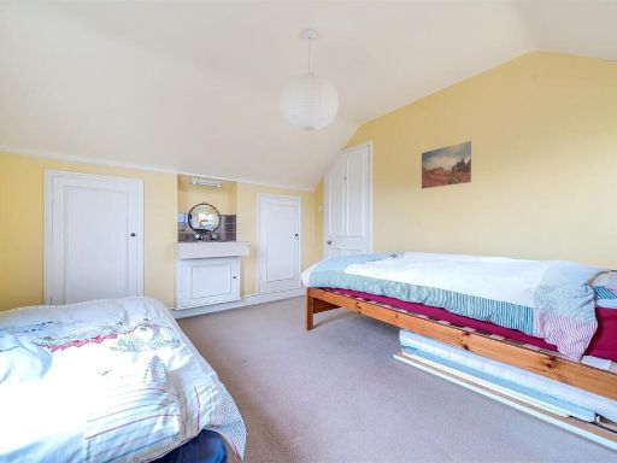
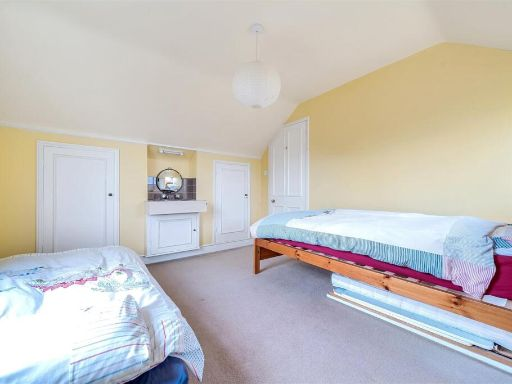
- wall art (443, 166)
